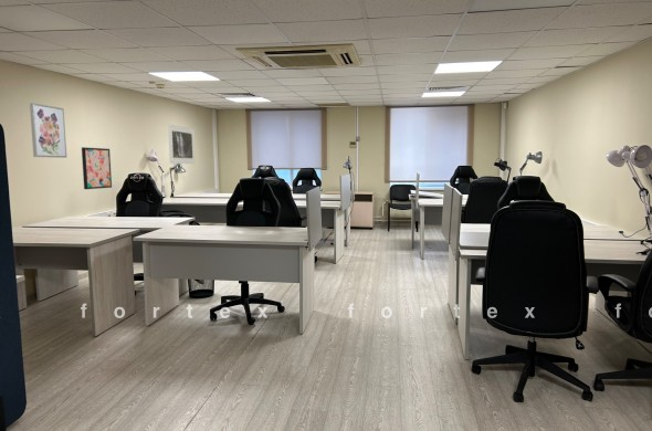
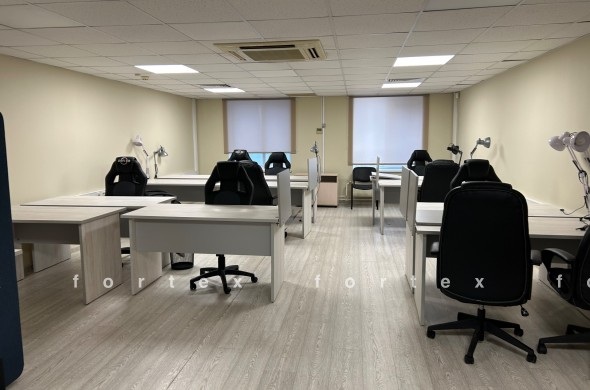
- wall art (49, 132)
- wall art (97, 168)
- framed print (182, 145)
